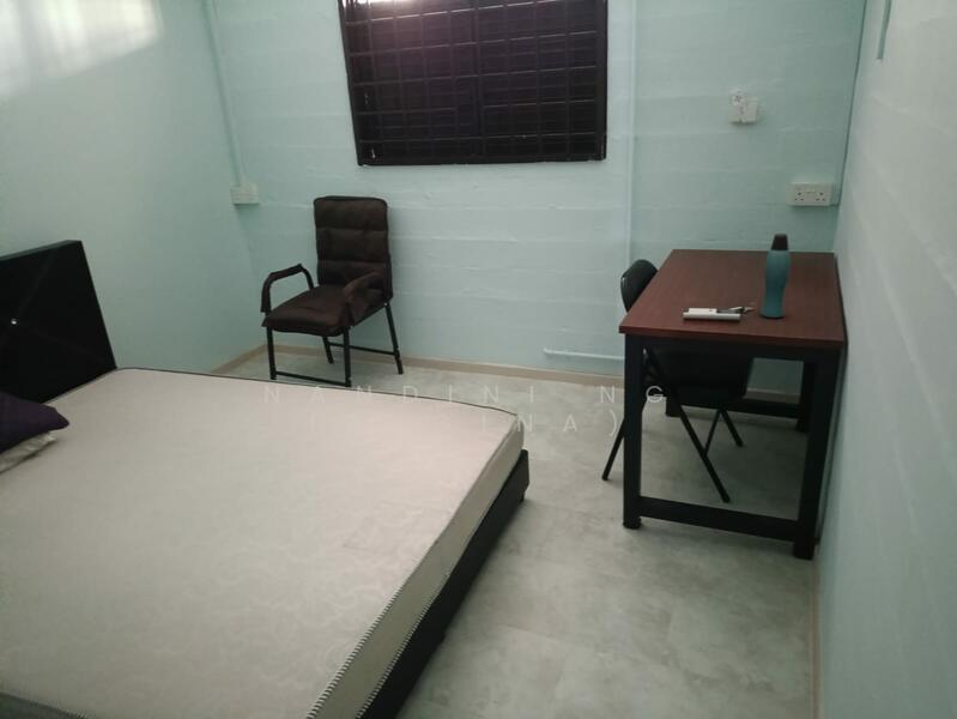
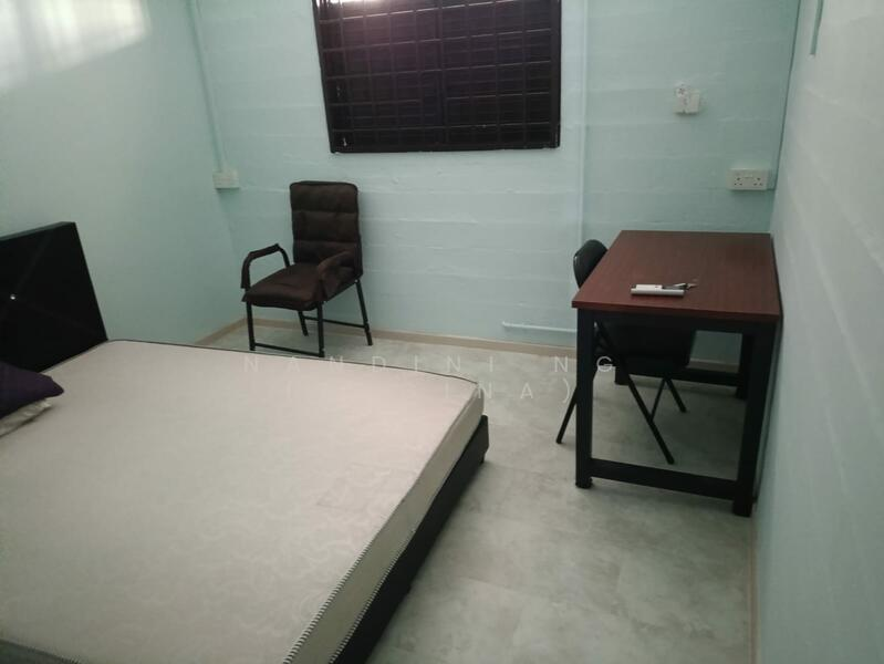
- bottle (776, 276)
